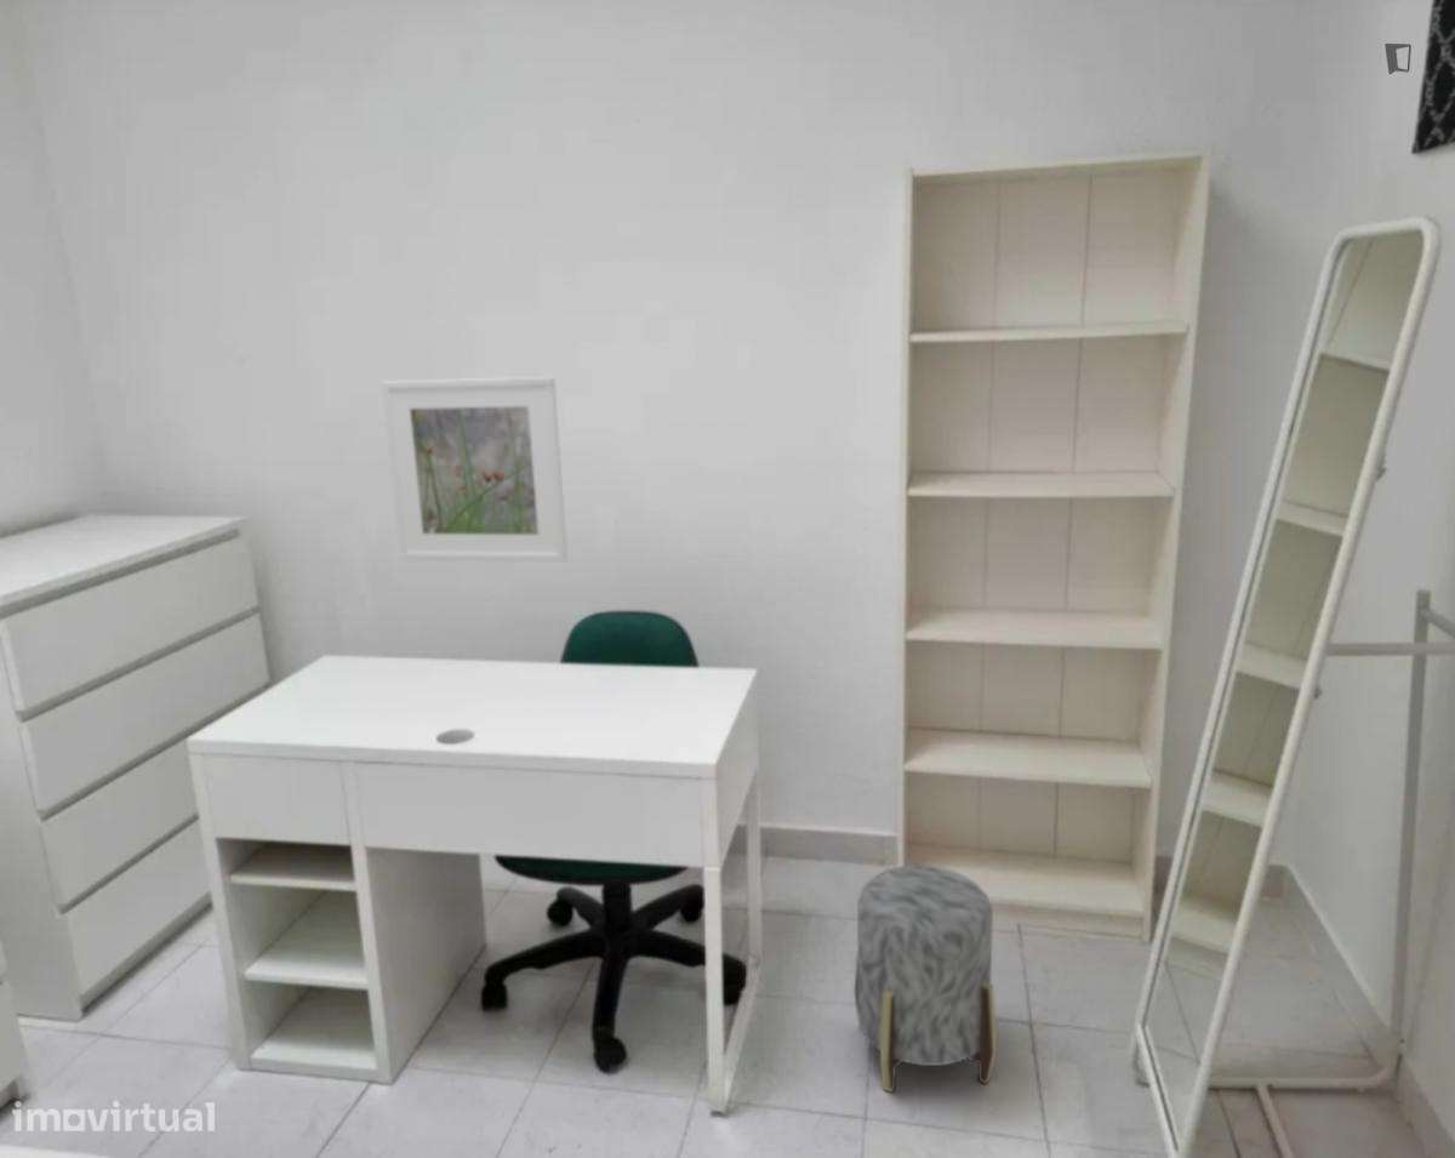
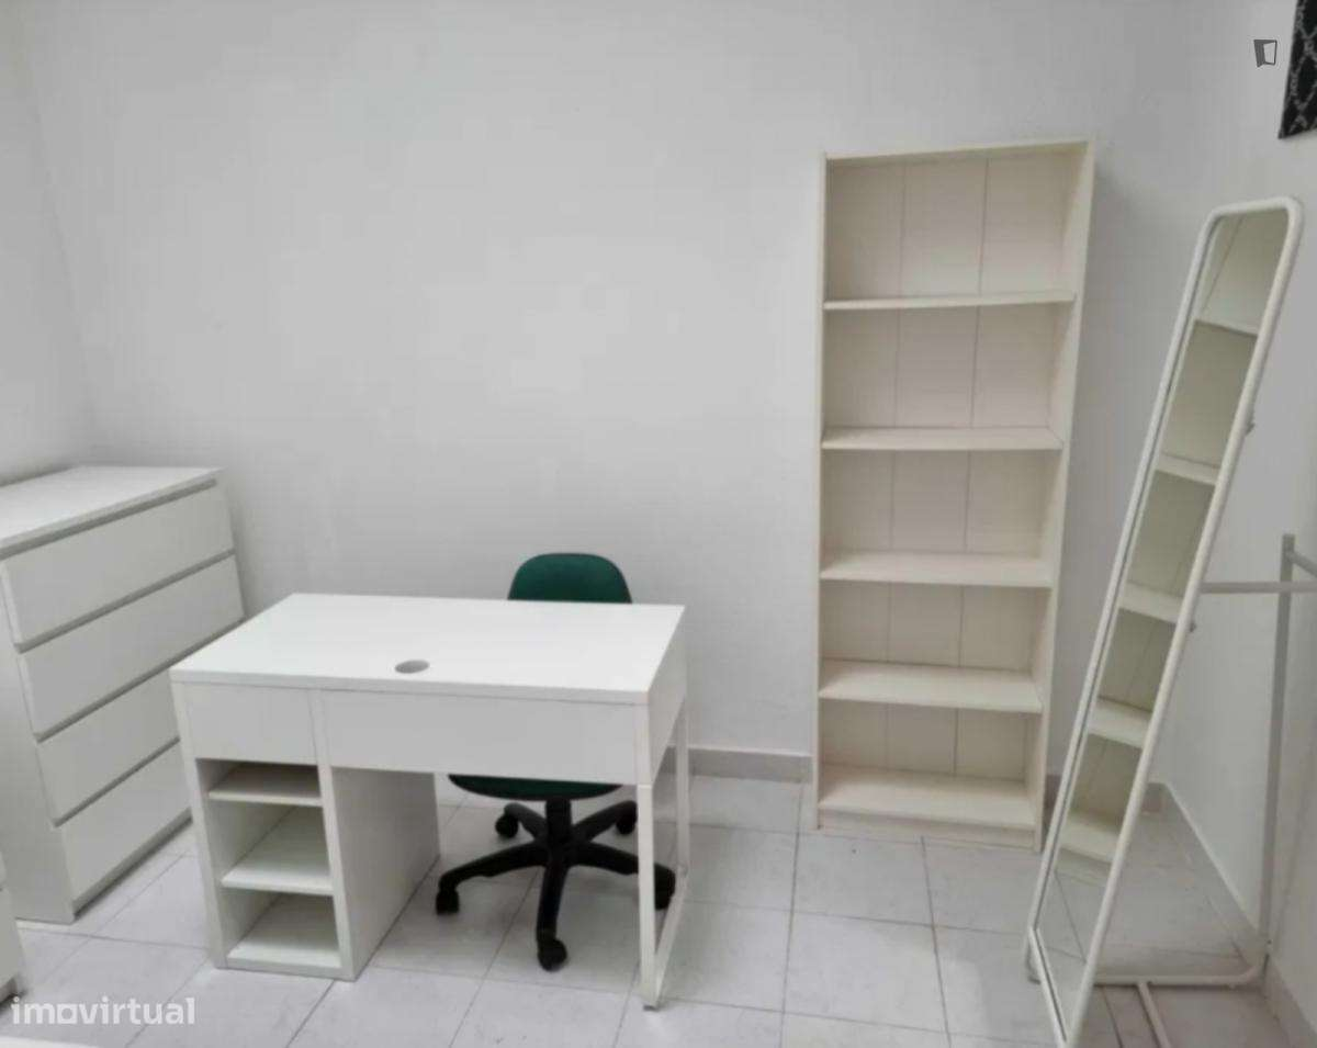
- stool (923, 969)
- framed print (474, 470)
